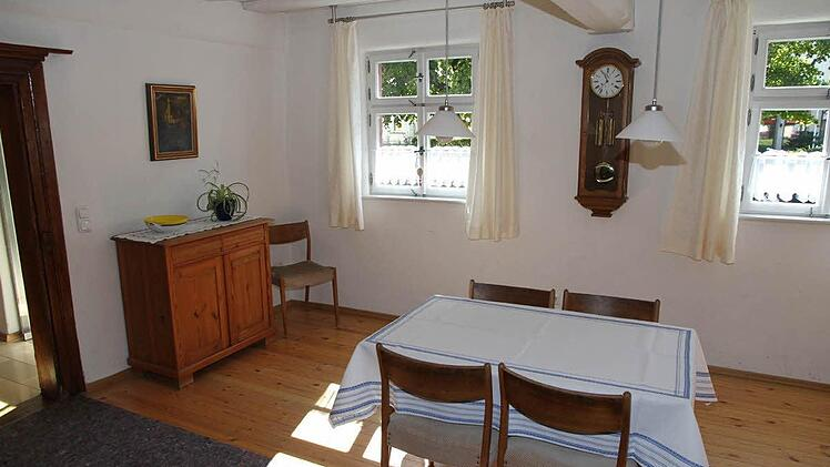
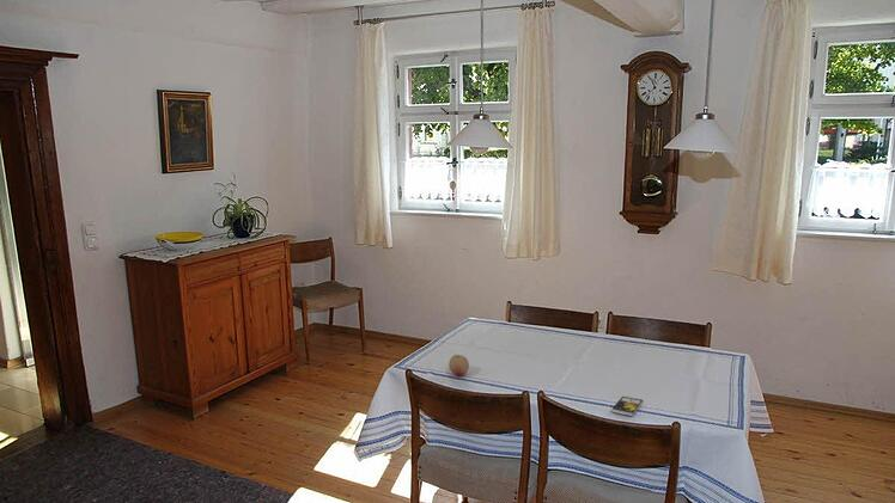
+ fruit (458, 364)
+ smartphone (627, 405)
